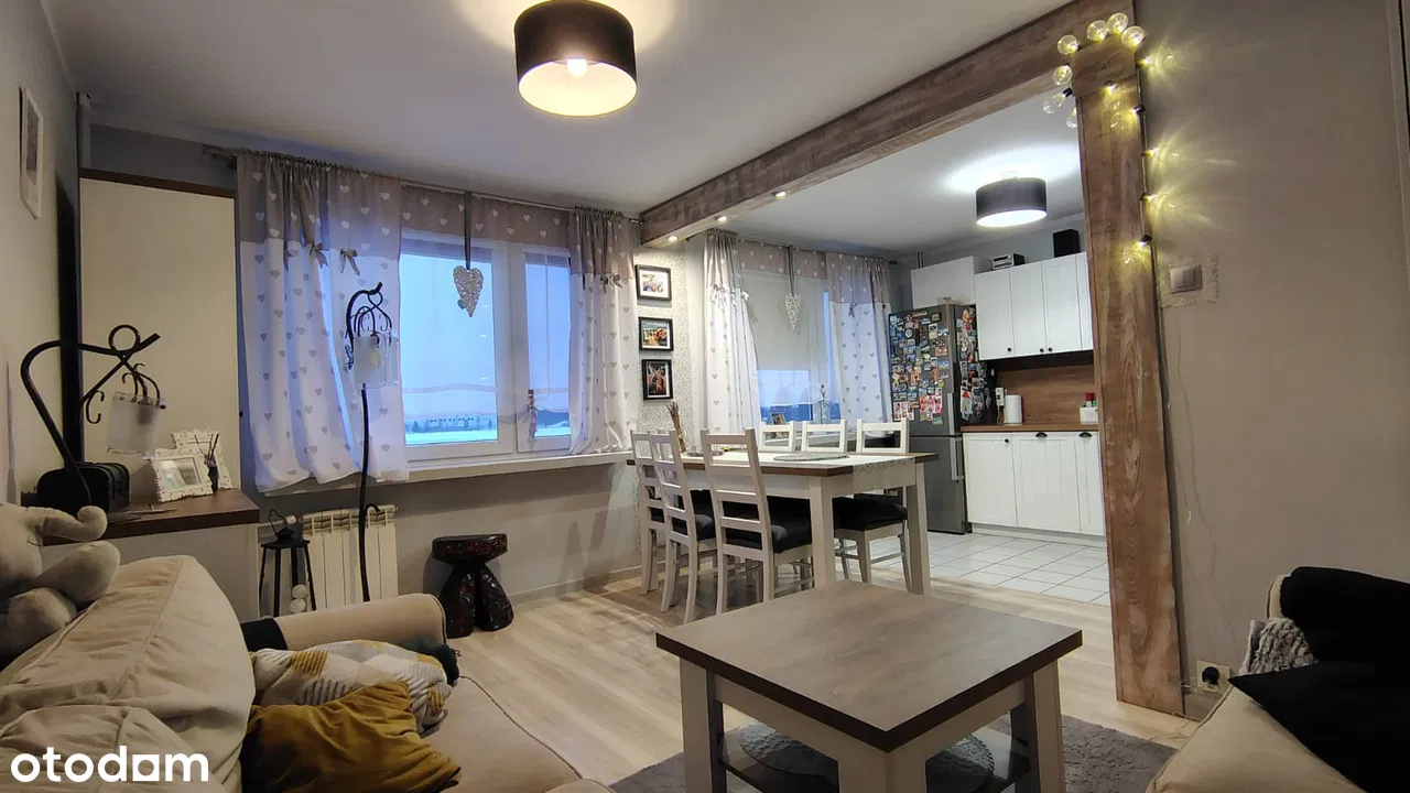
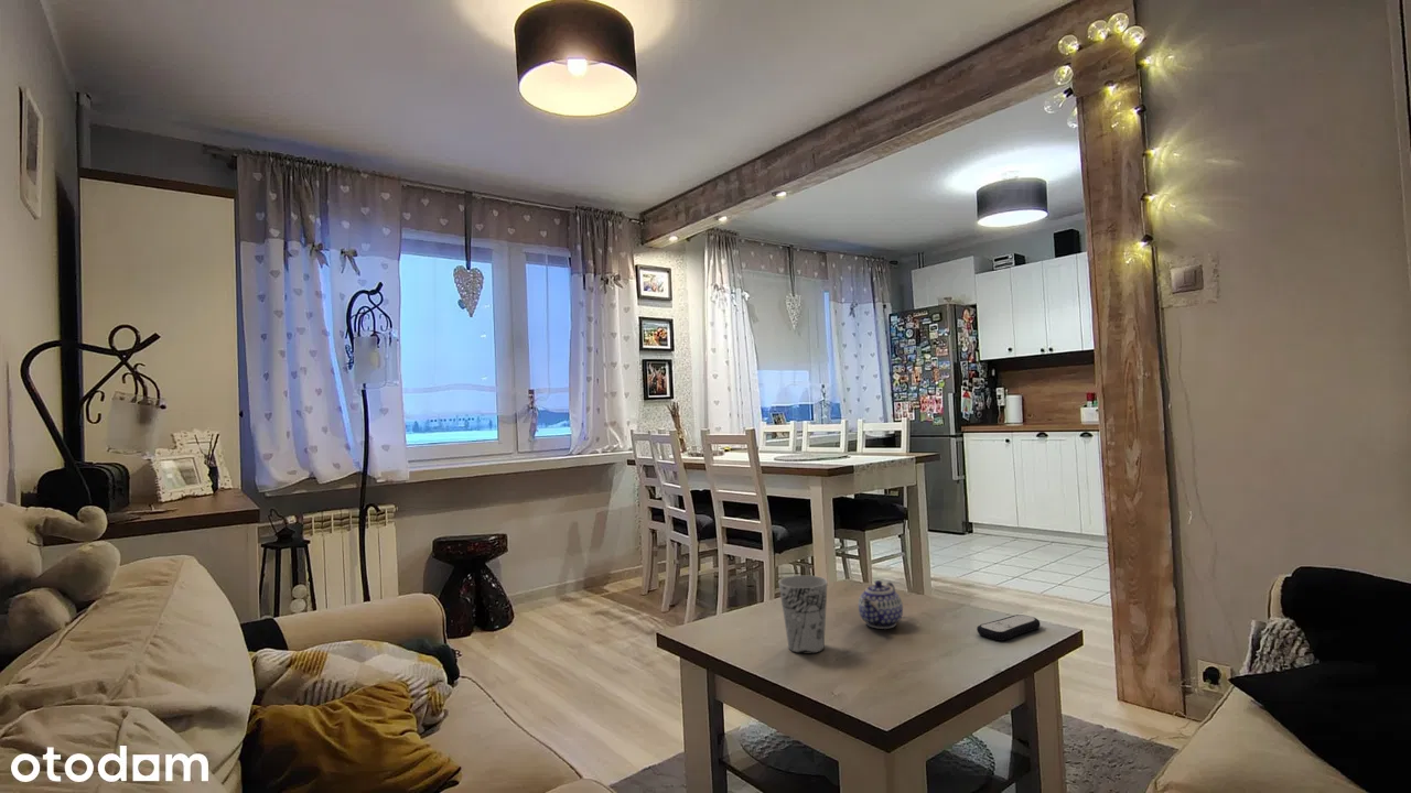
+ teapot (880, 602)
+ cup (804, 613)
+ remote control (1010, 626)
